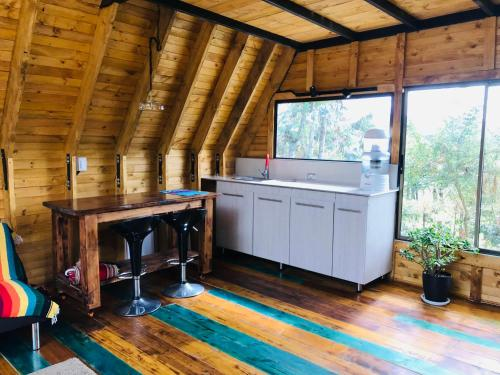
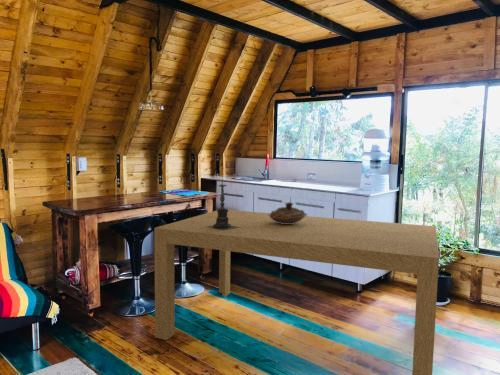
+ decorative bowl (287, 212)
+ candle holder (222, 202)
+ dining table (298, 259)
